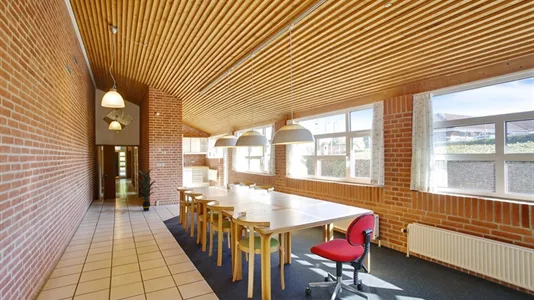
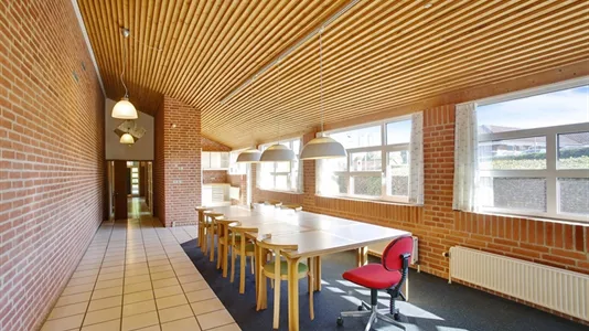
- indoor plant (144, 188)
